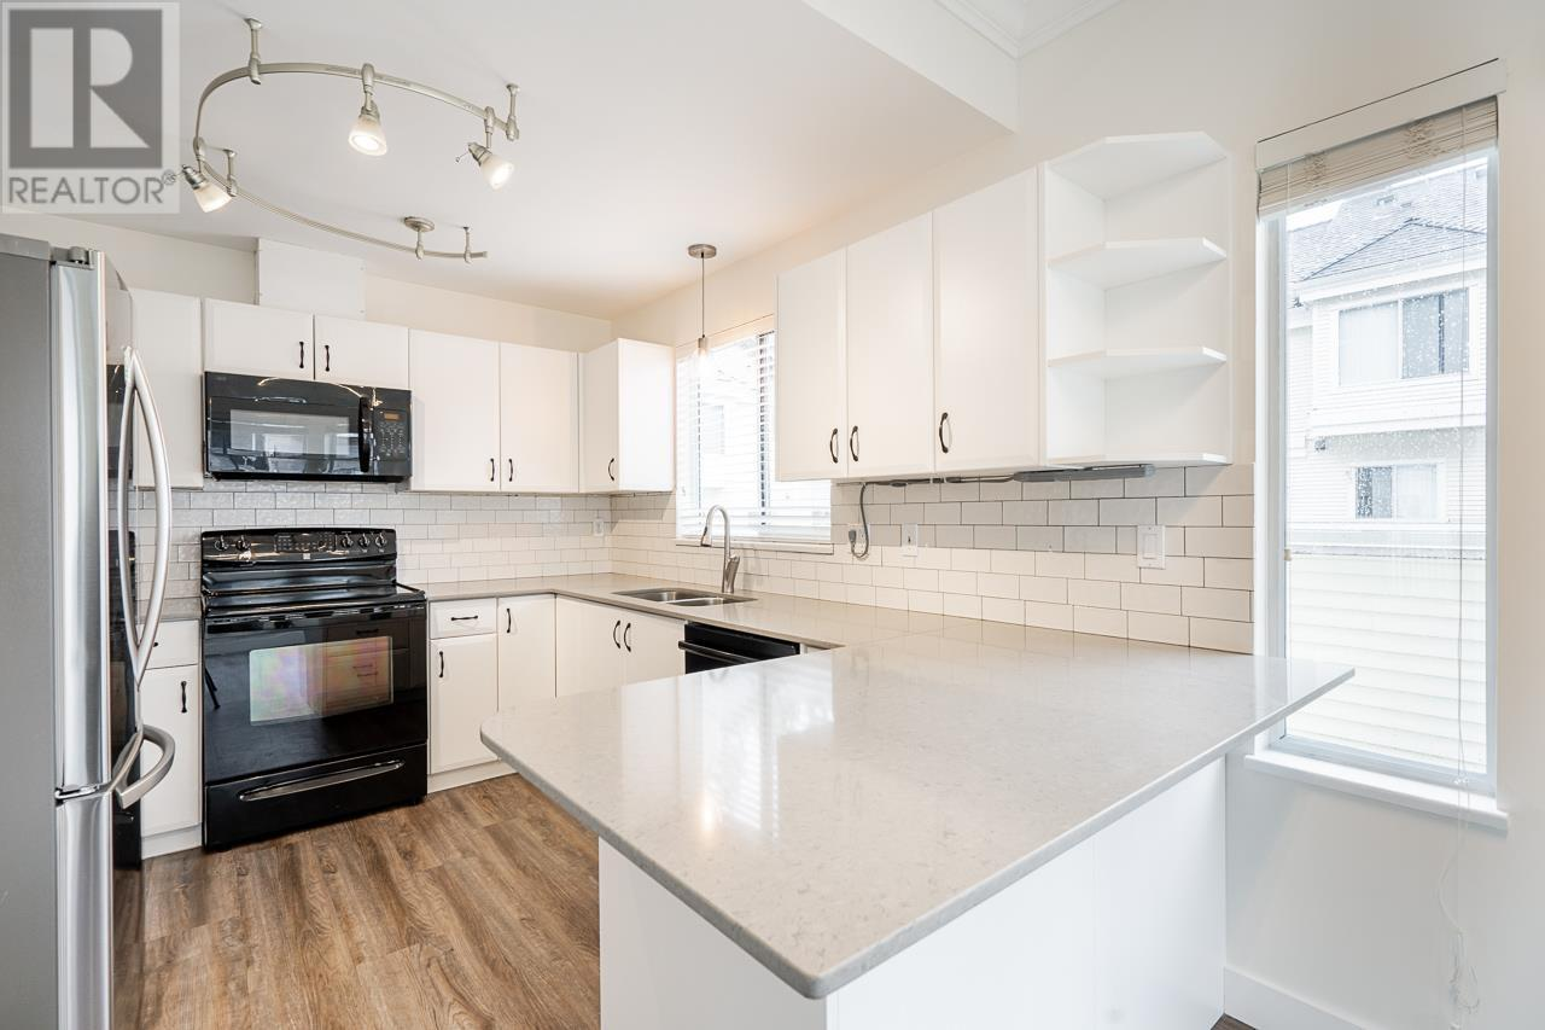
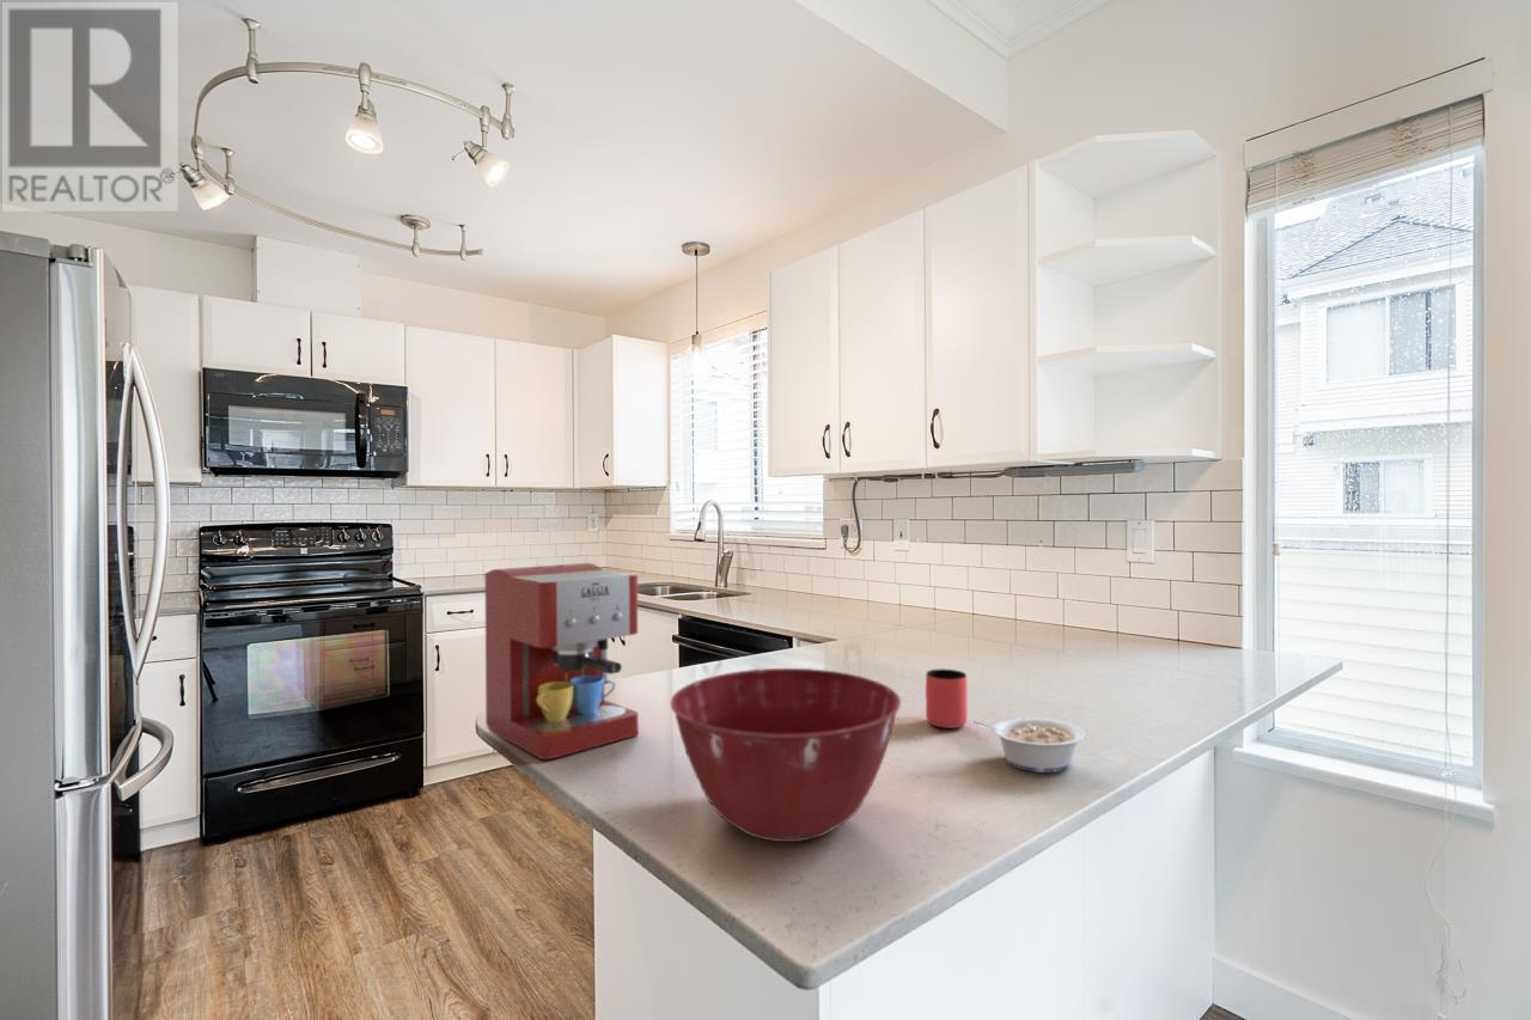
+ coffee maker (561, 649)
+ cup (941, 696)
+ legume (1035, 743)
+ mixing bowl (785, 755)
